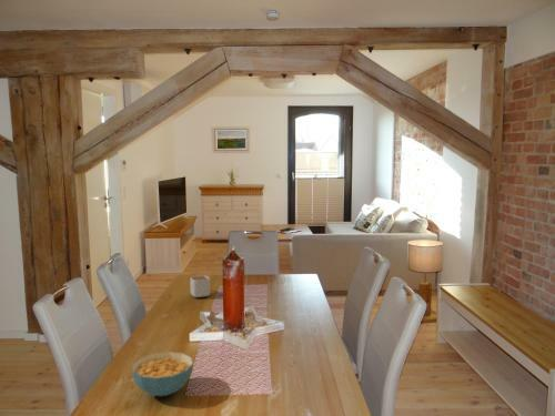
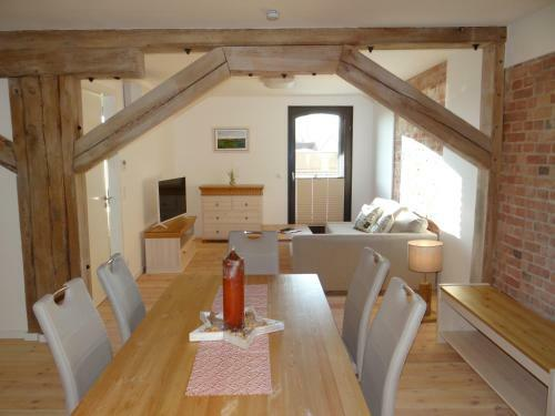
- mug (199, 285)
- cereal bowl (163, 377)
